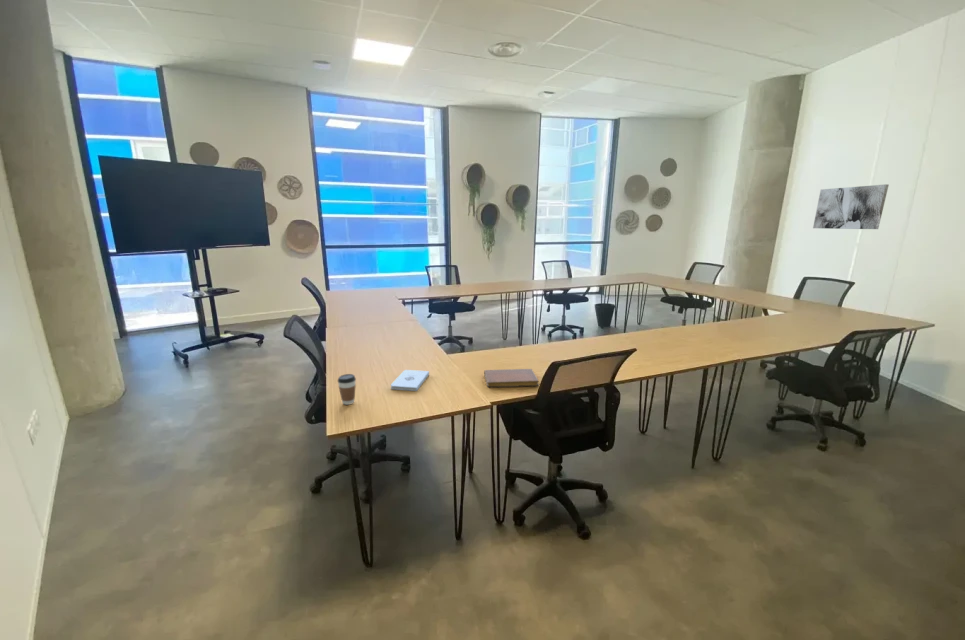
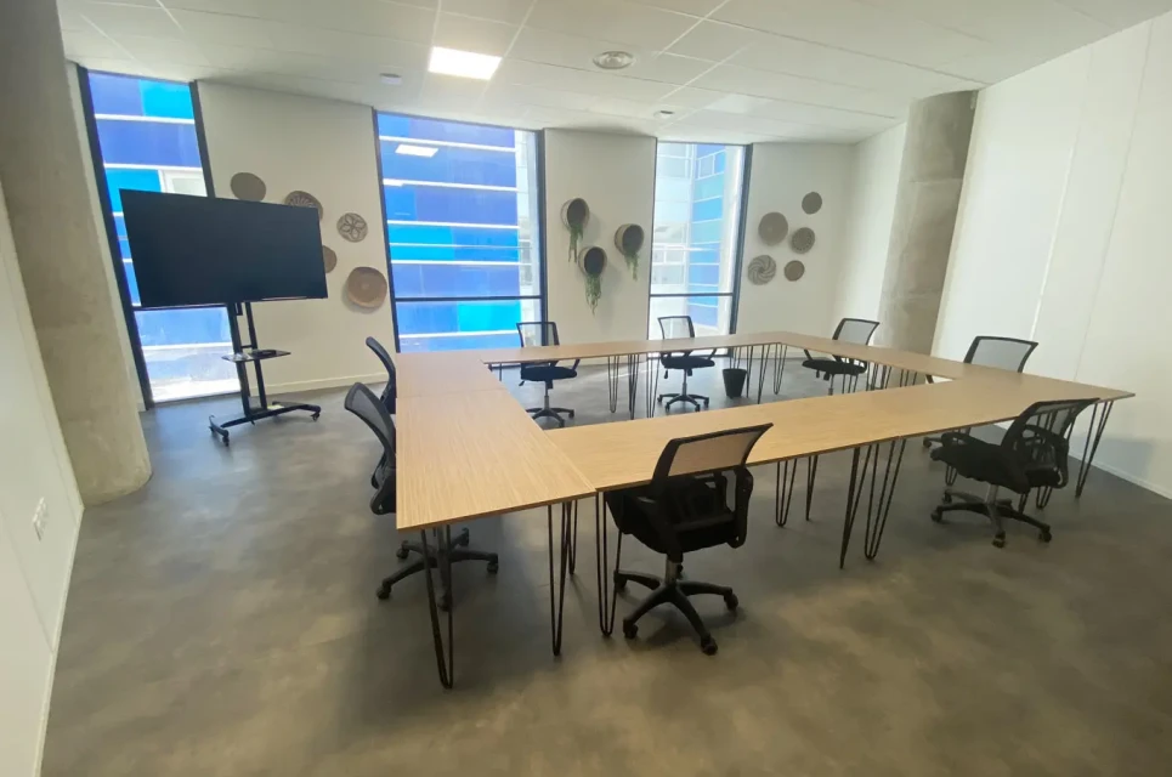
- coffee cup (347, 389)
- notepad (410, 379)
- notebook (510, 377)
- wall art (847, 208)
